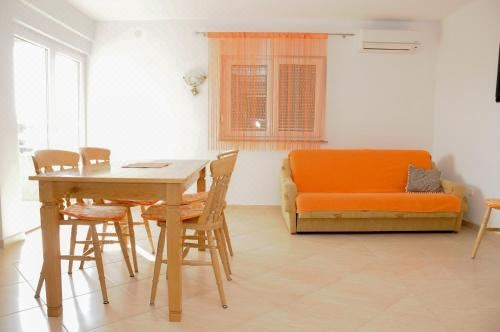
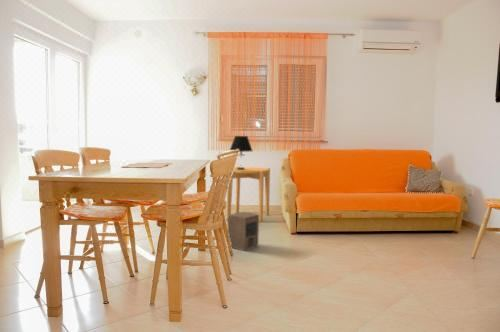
+ speaker (242, 230)
+ side table (239, 193)
+ table lamp (241, 152)
